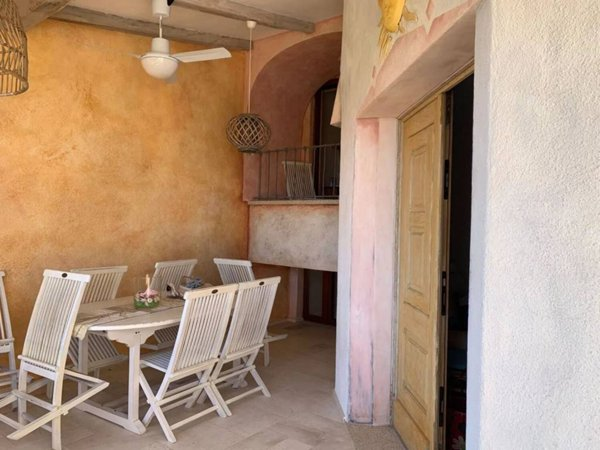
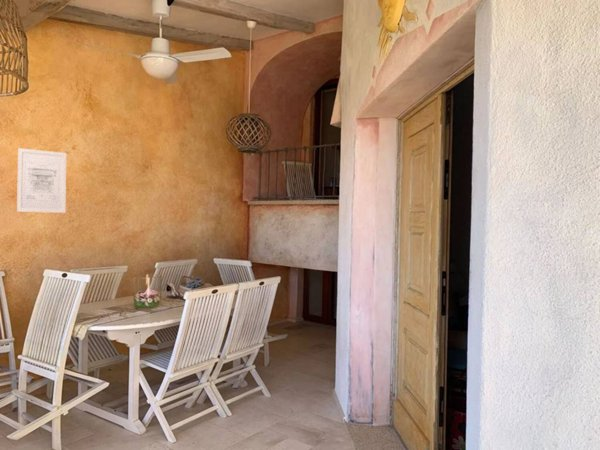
+ wall art (42, 181)
